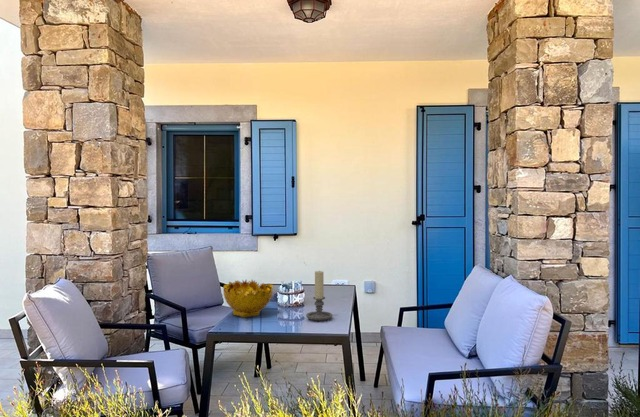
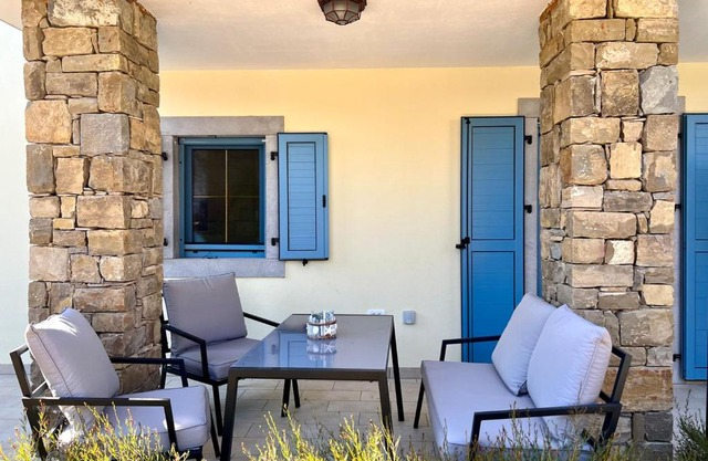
- decorative bowl (248, 298)
- candle holder (319, 294)
